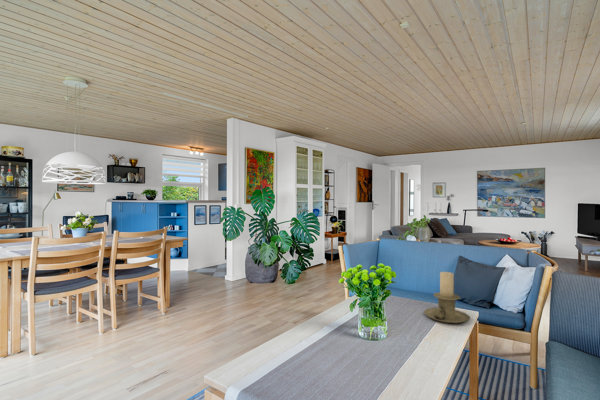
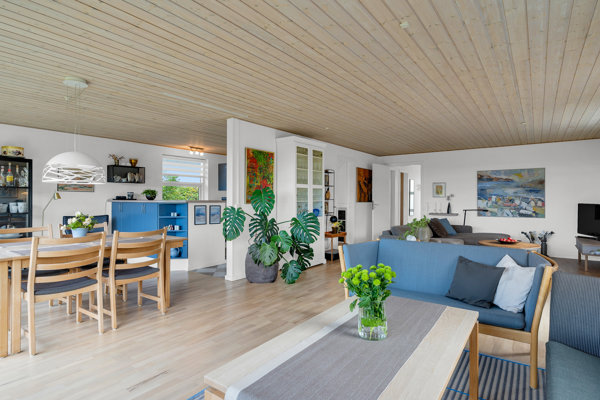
- candle holder (446, 294)
